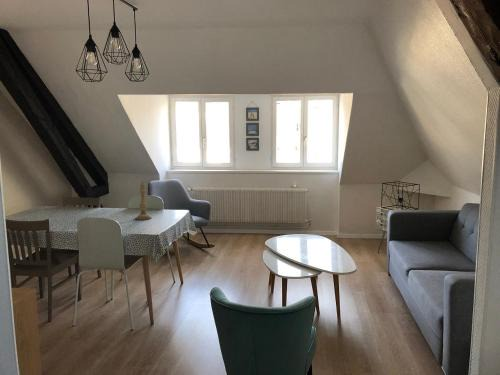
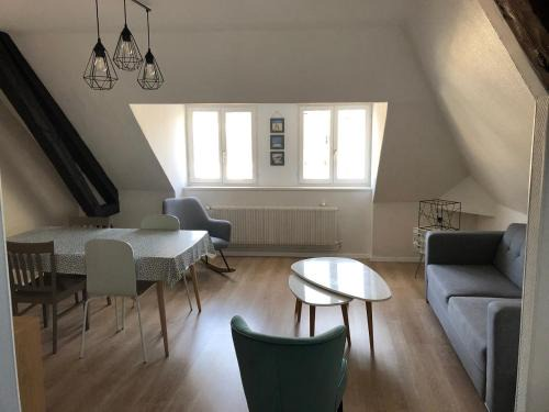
- candlestick (142, 198)
